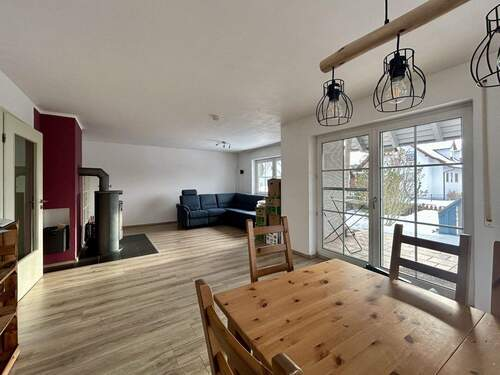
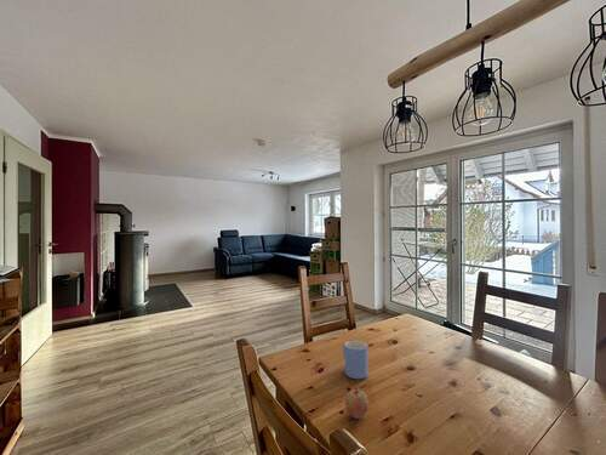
+ fruit (356, 402)
+ mug (354, 356)
